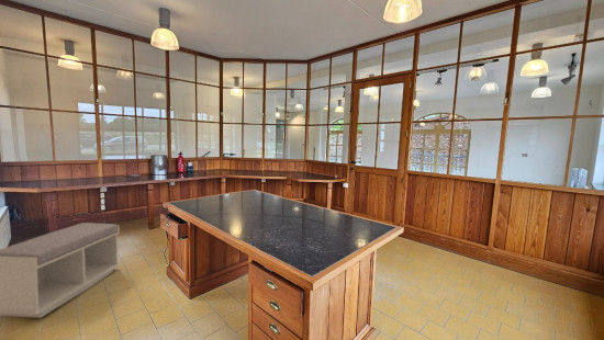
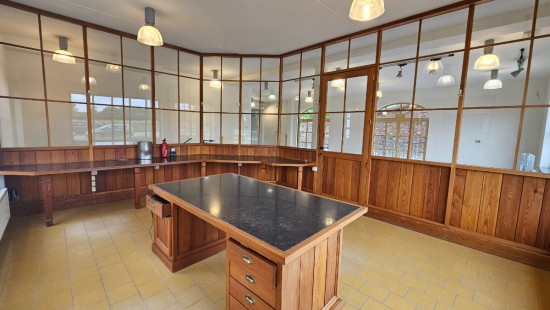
- bench (64, 262)
